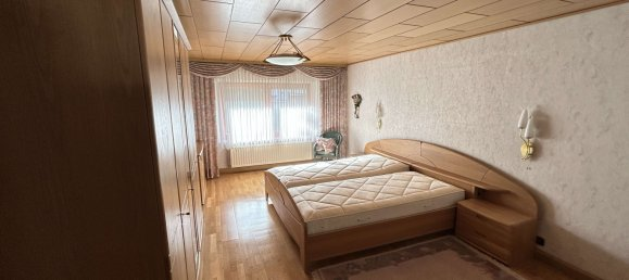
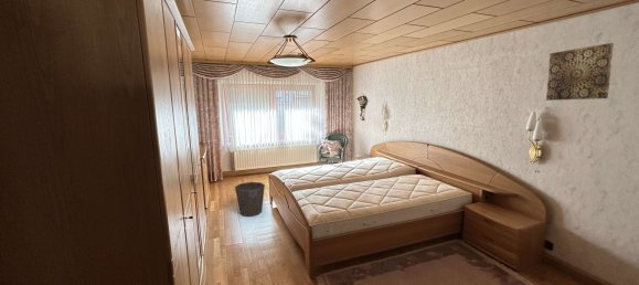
+ waste bin (249, 199)
+ wall art (576, 74)
